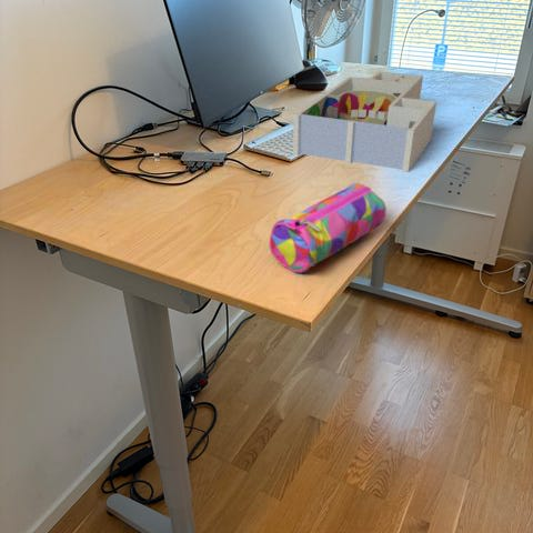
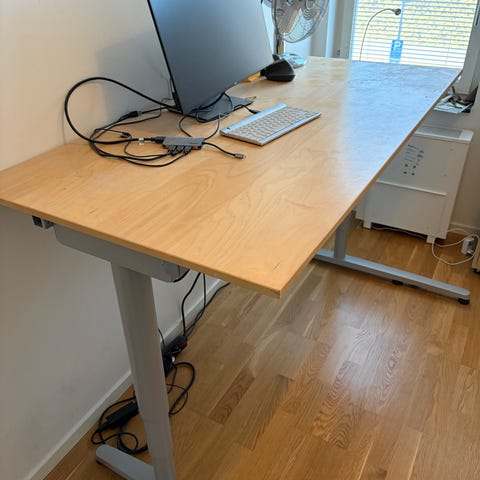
- pencil case (329, 224)
- desk organizer (380, 113)
